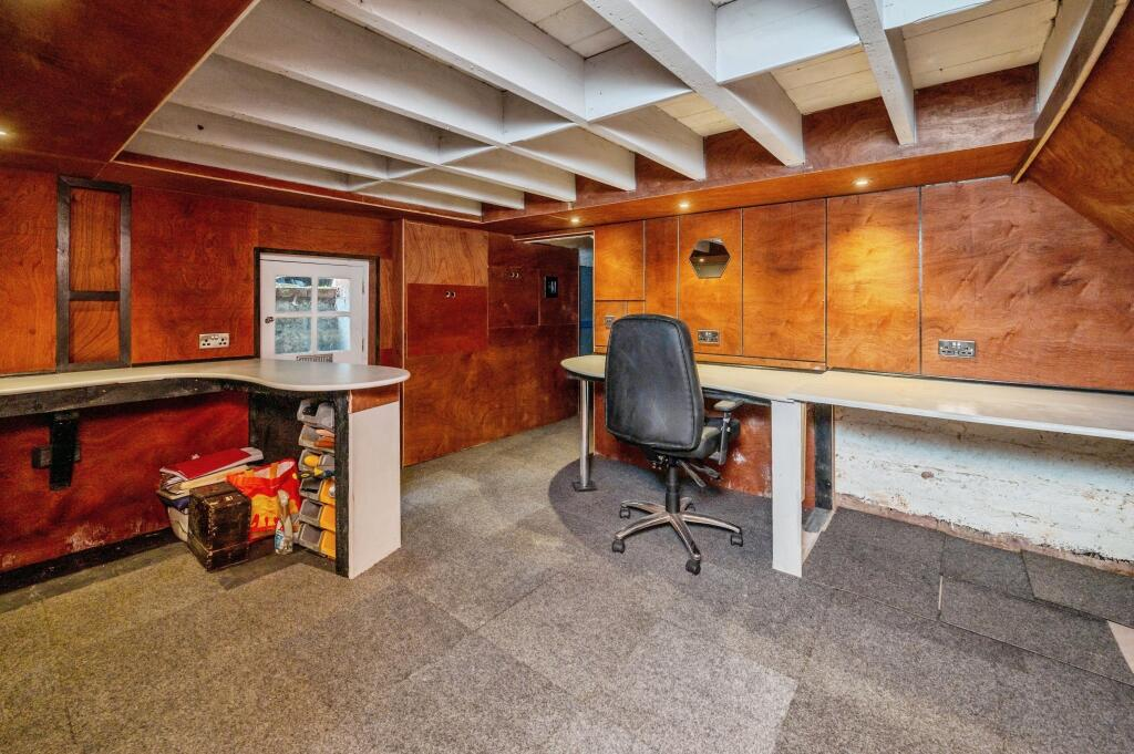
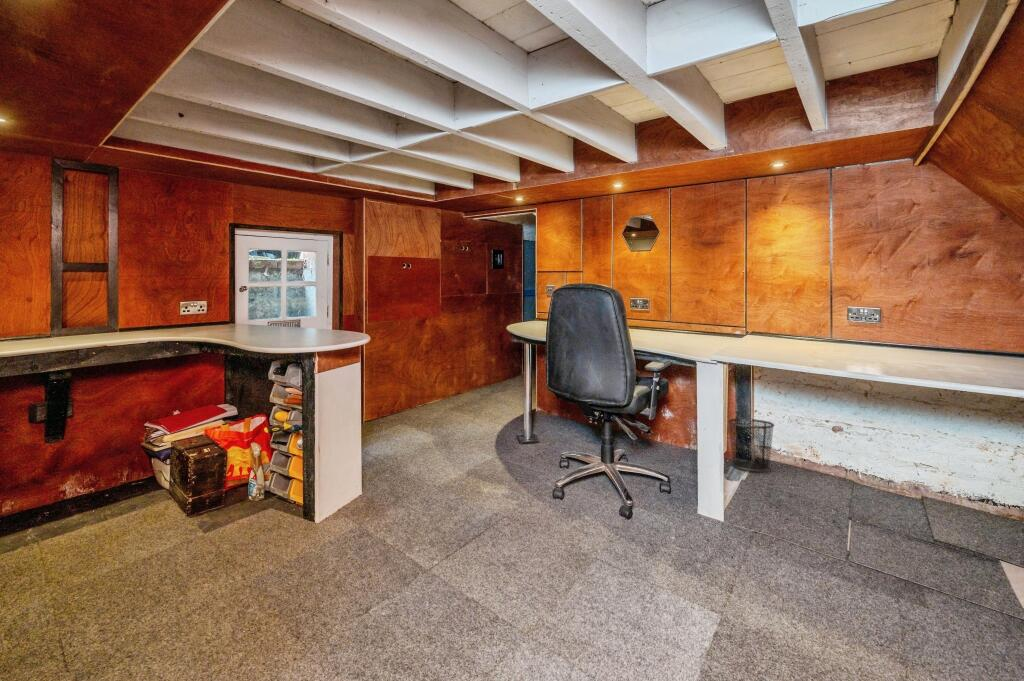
+ waste bin (750, 443)
